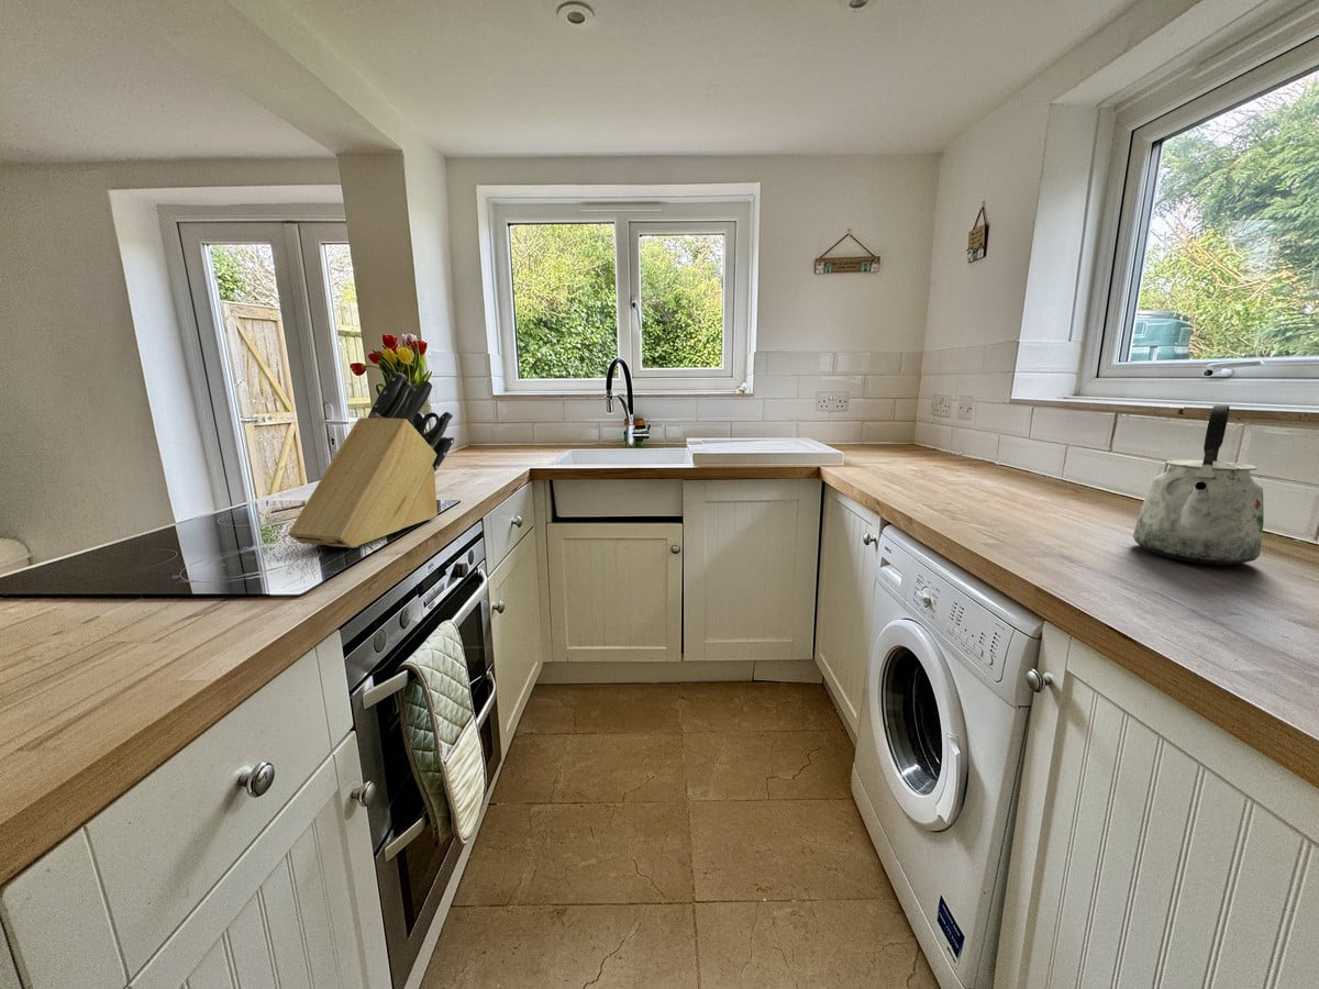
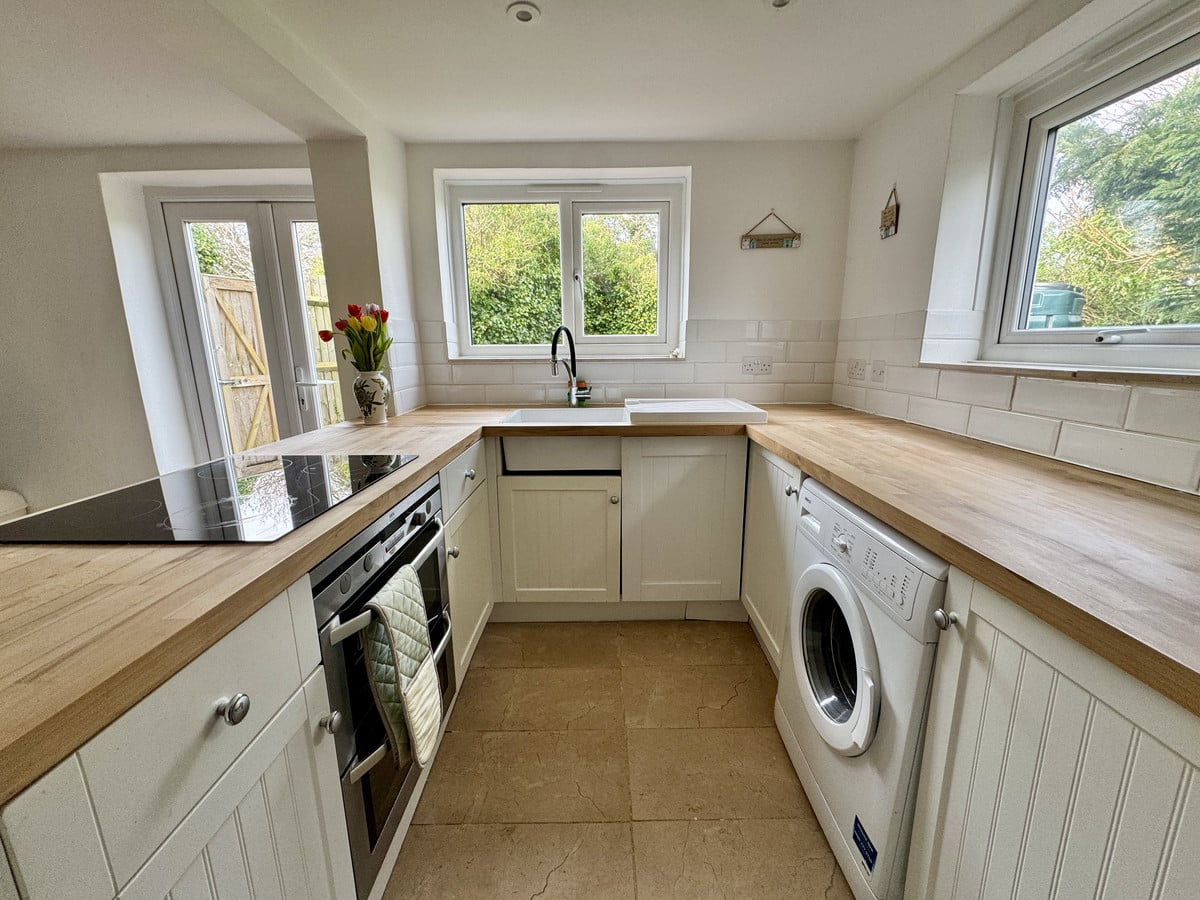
- kettle (1204, 485)
- knife block (381, 451)
